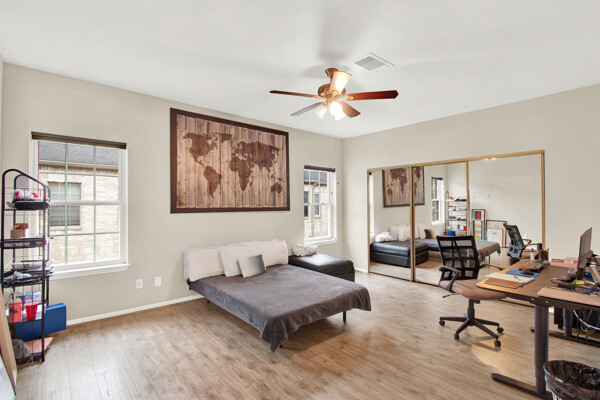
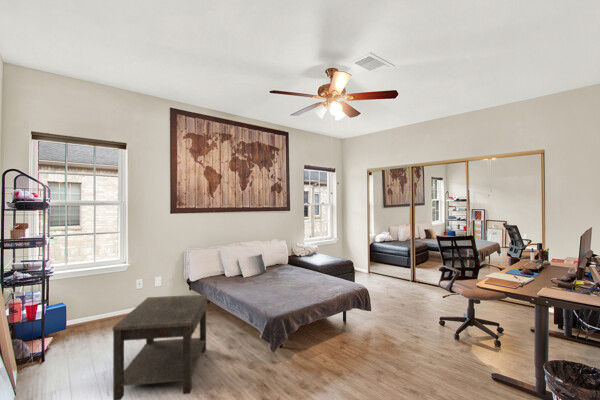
+ side table (167, 340)
